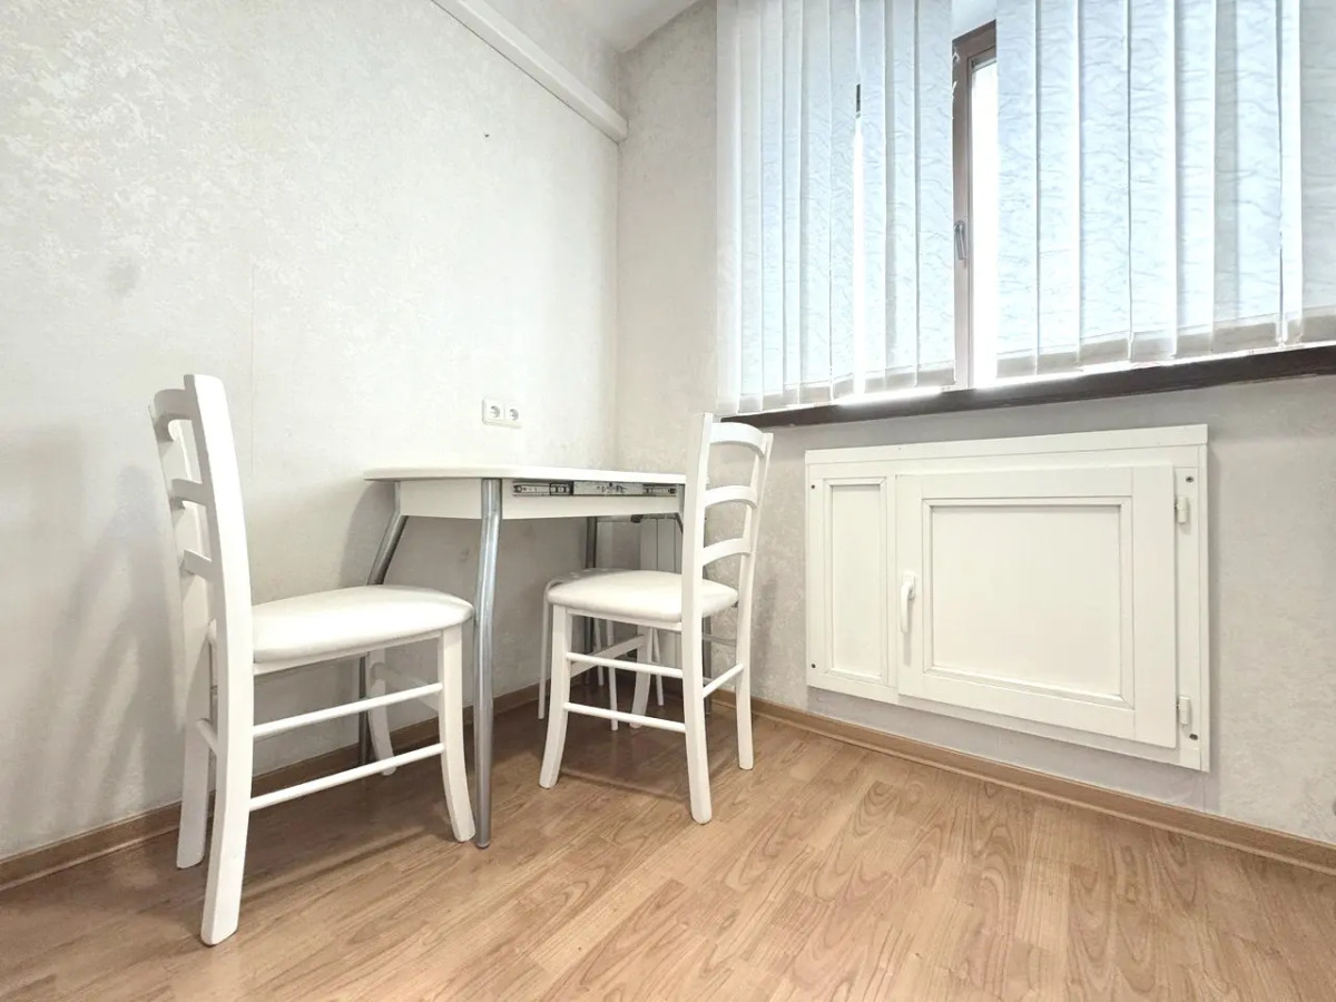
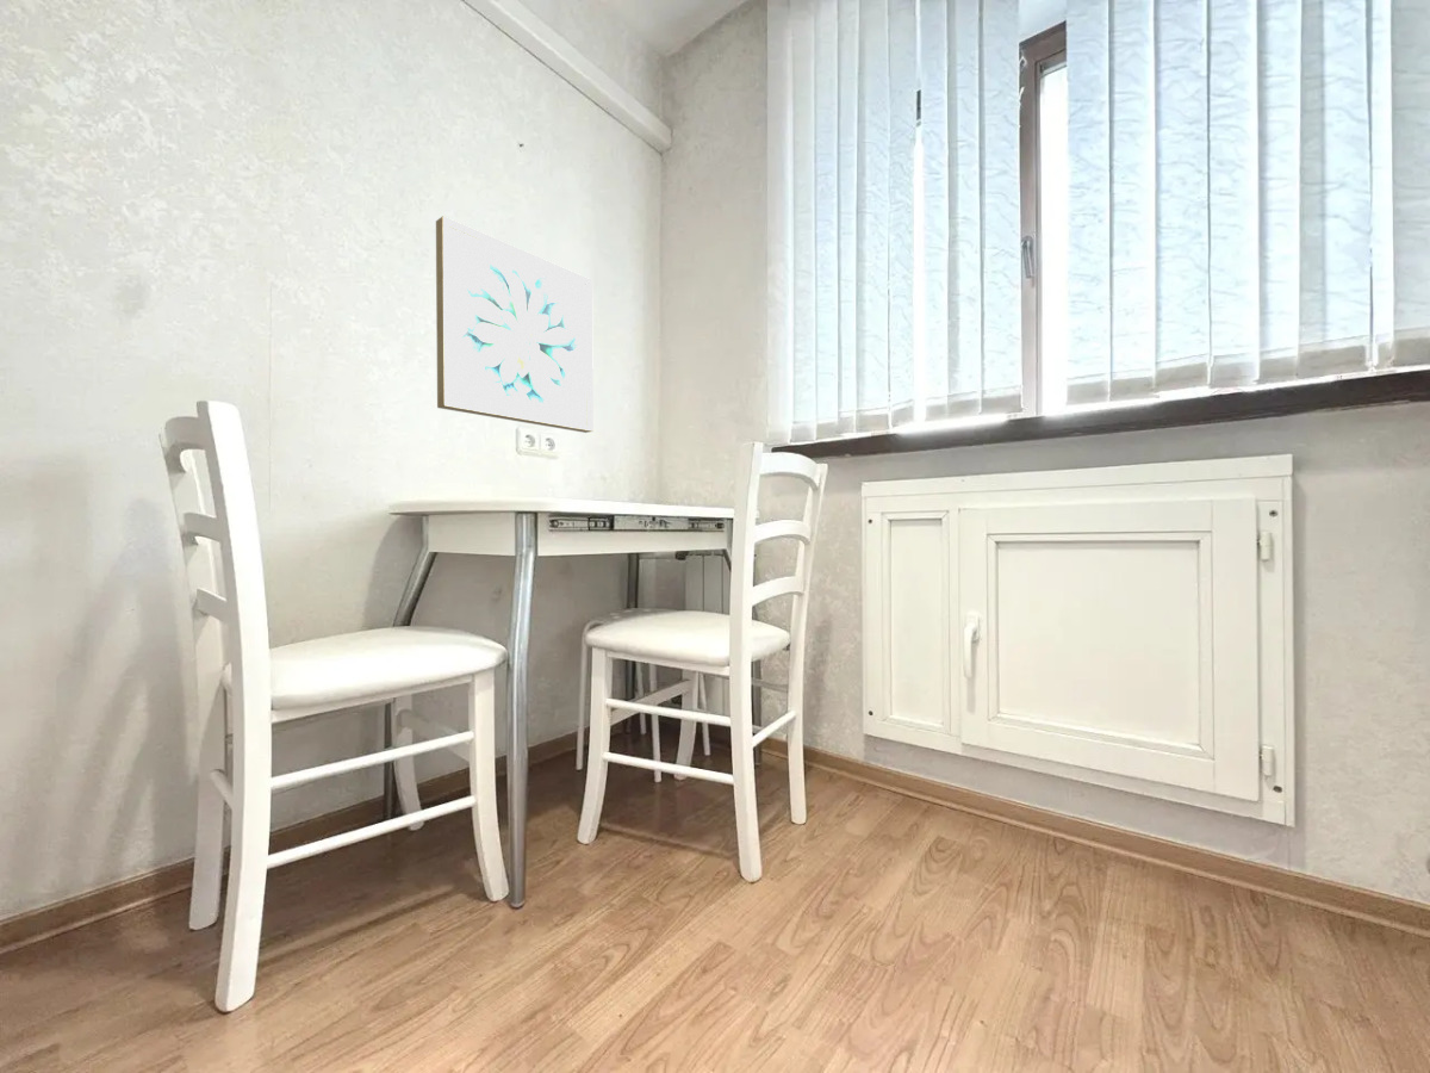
+ wall art (522, 336)
